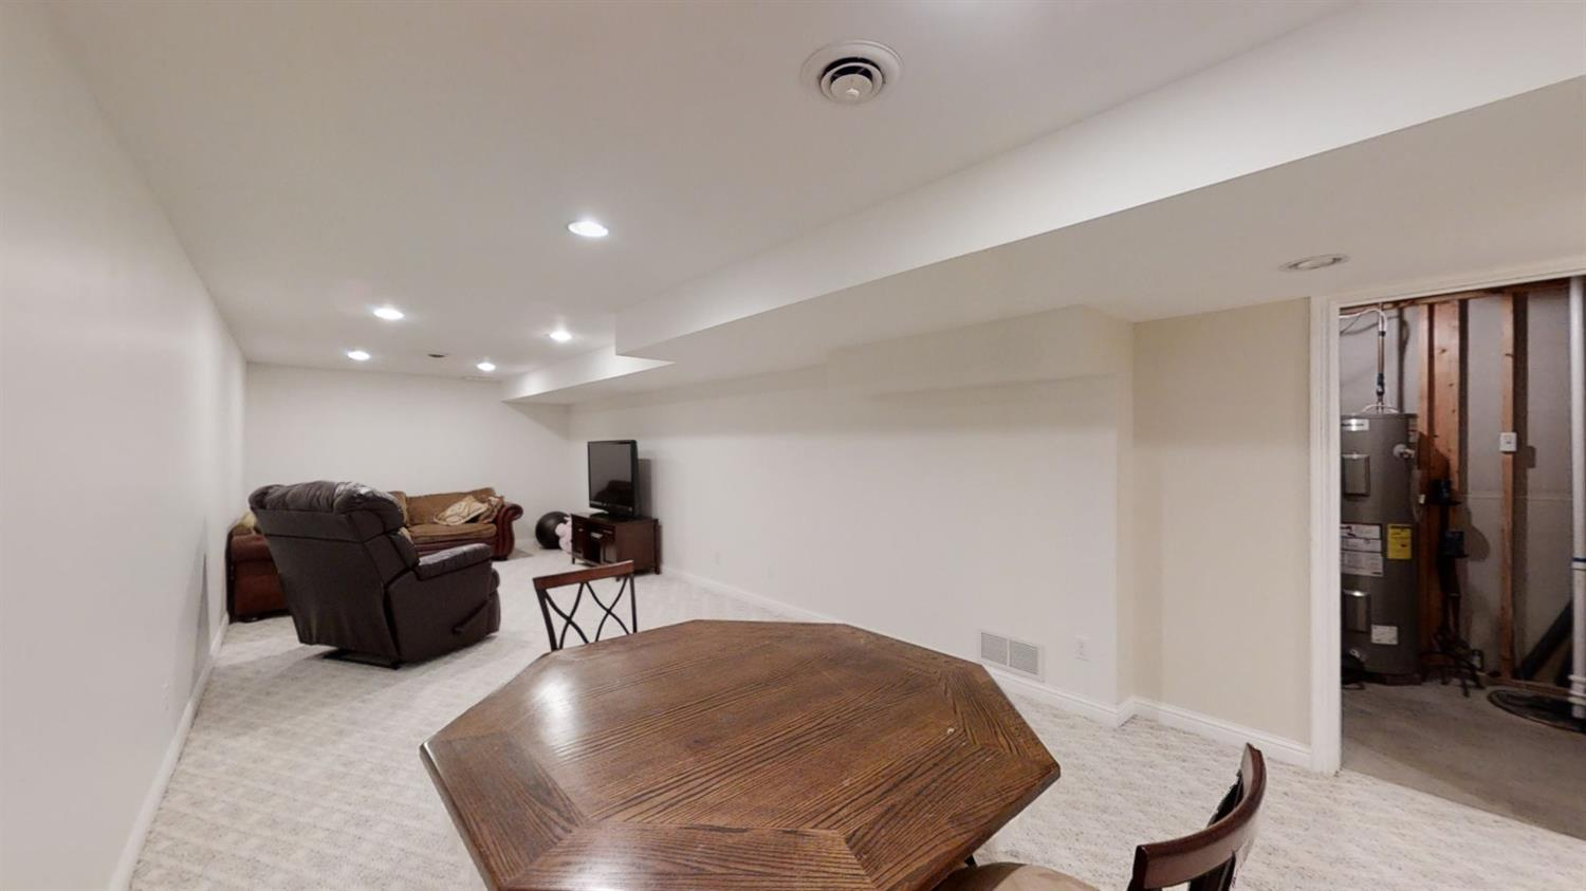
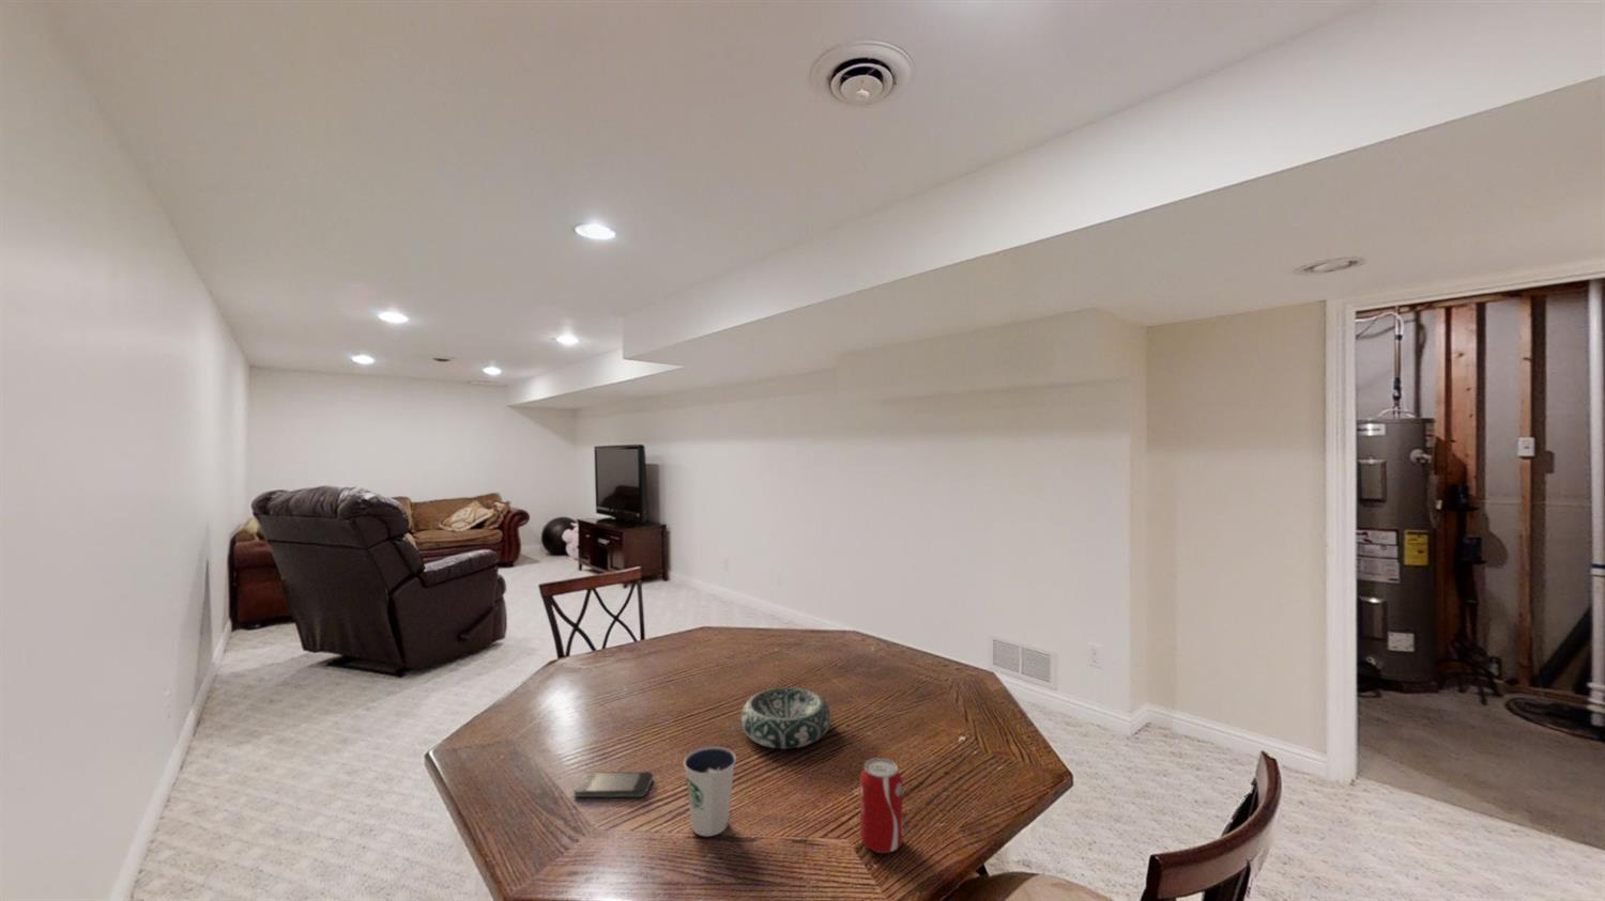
+ dixie cup (710, 792)
+ beverage can (881, 804)
+ smartphone (614, 783)
+ decorative bowl (785, 716)
